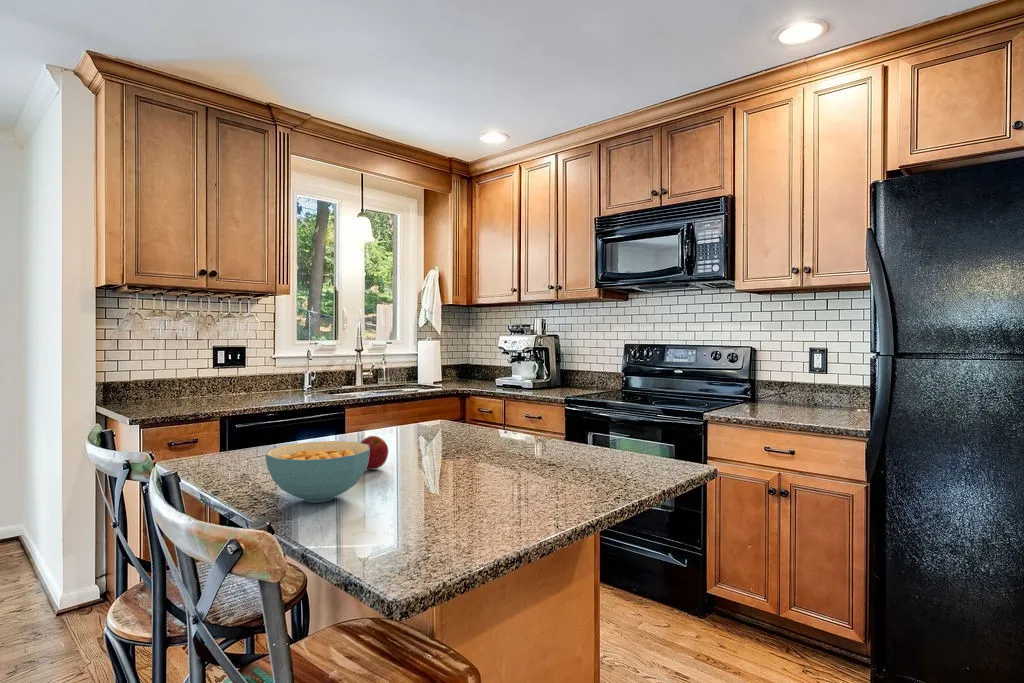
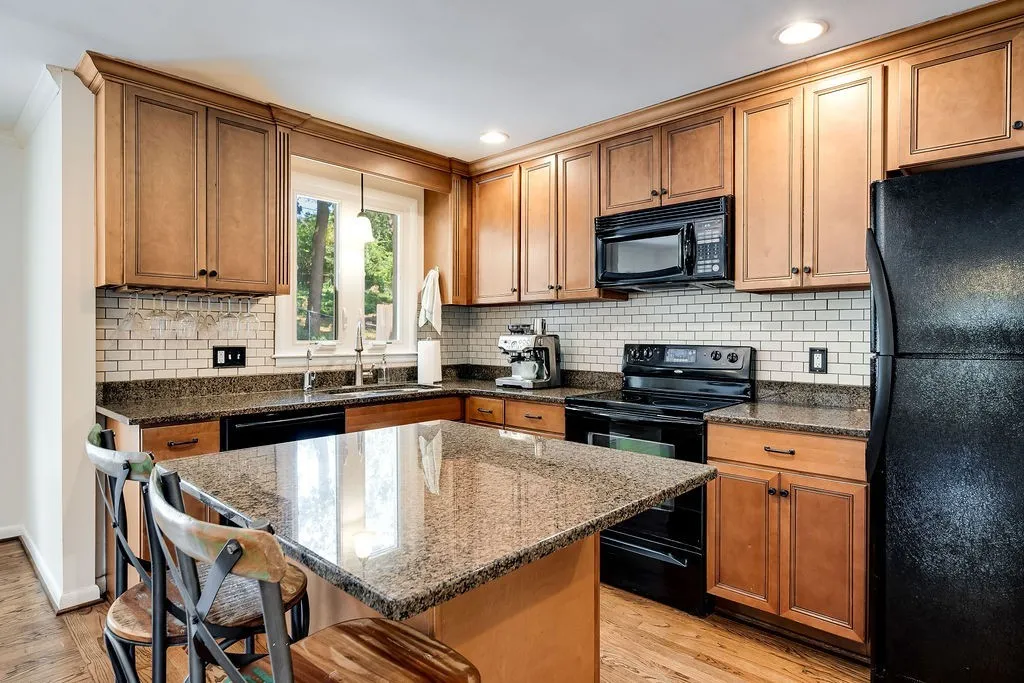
- apple (372, 452)
- cereal bowl (319, 474)
